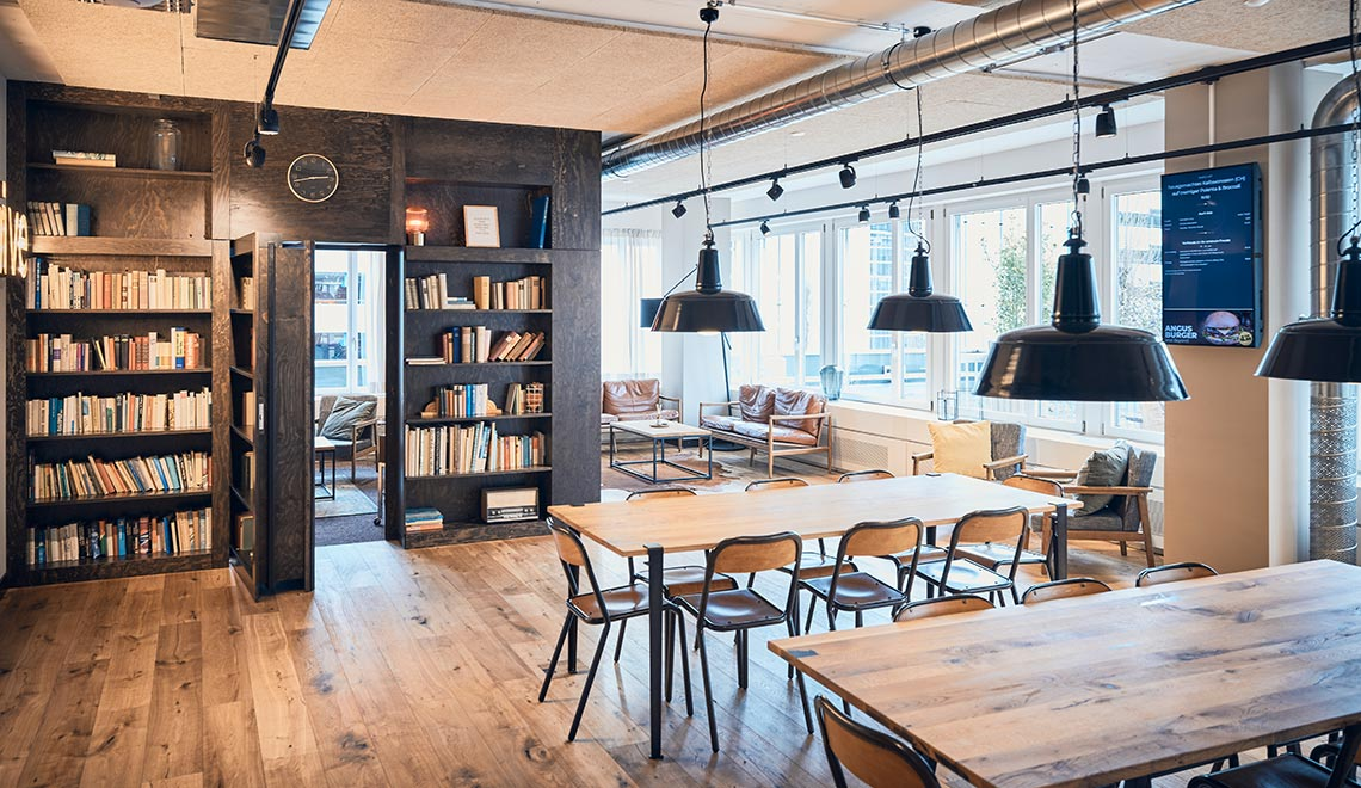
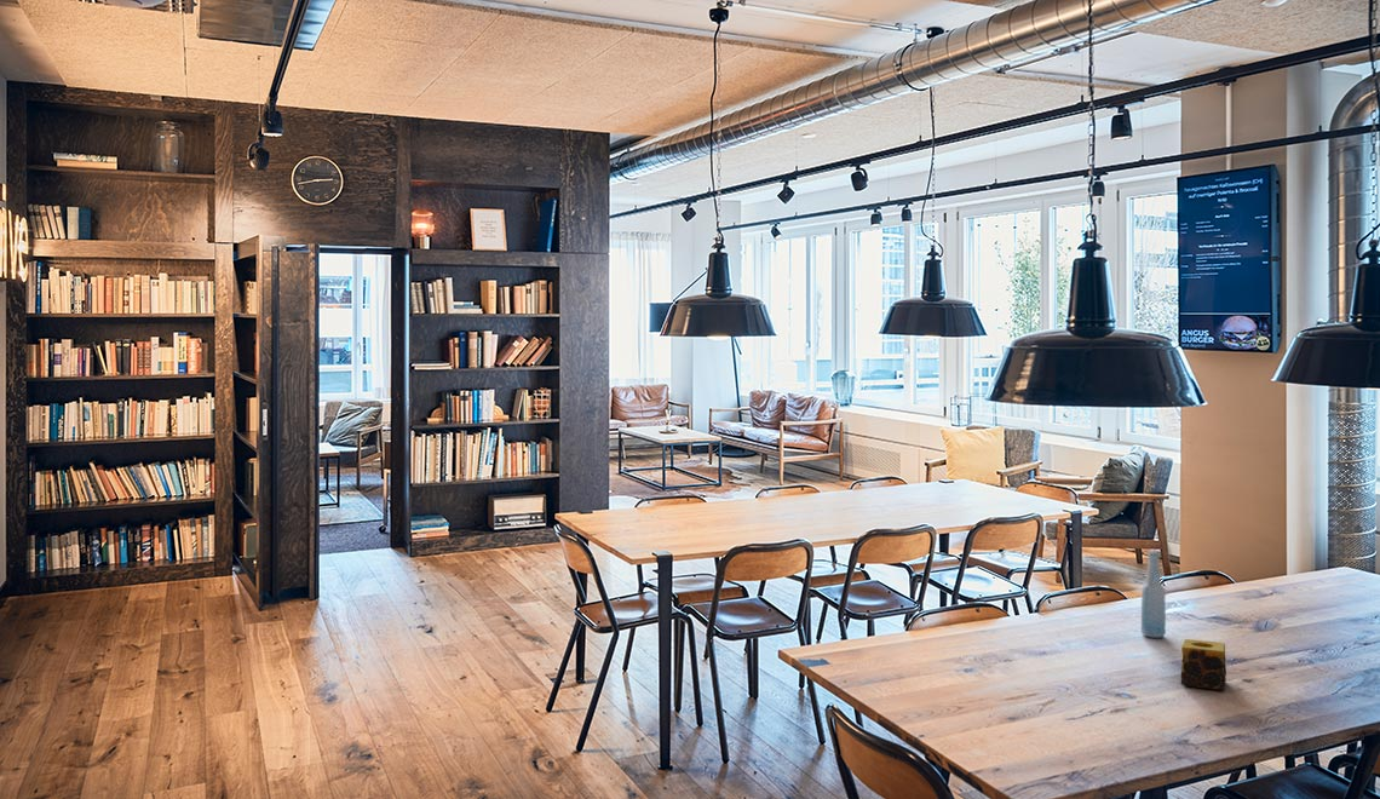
+ candle (1203, 663)
+ bottle (1152, 593)
